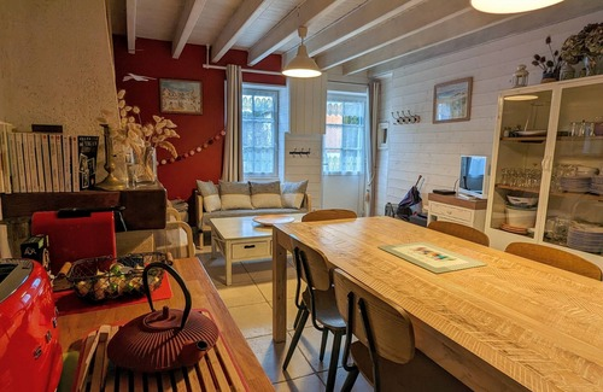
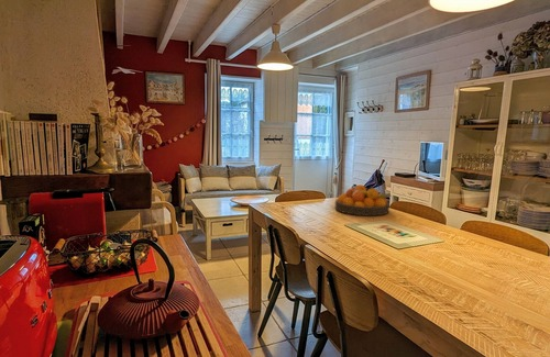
+ fruit bowl (362, 198)
